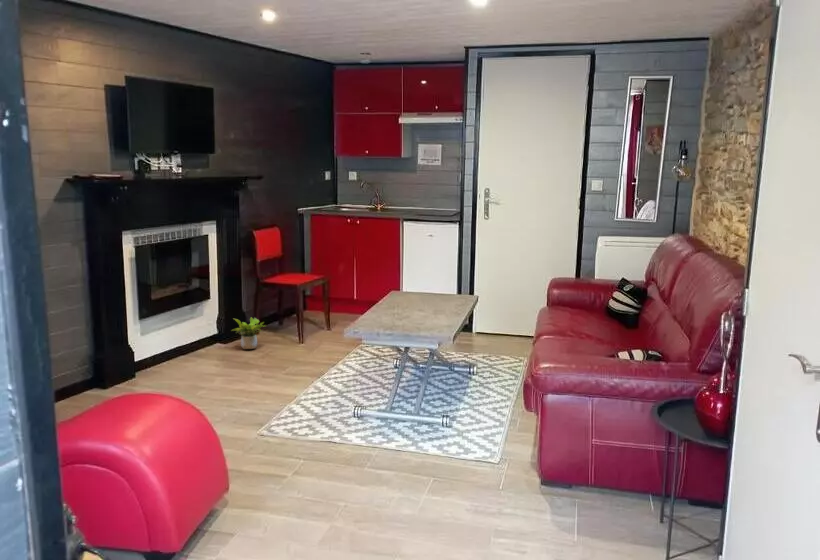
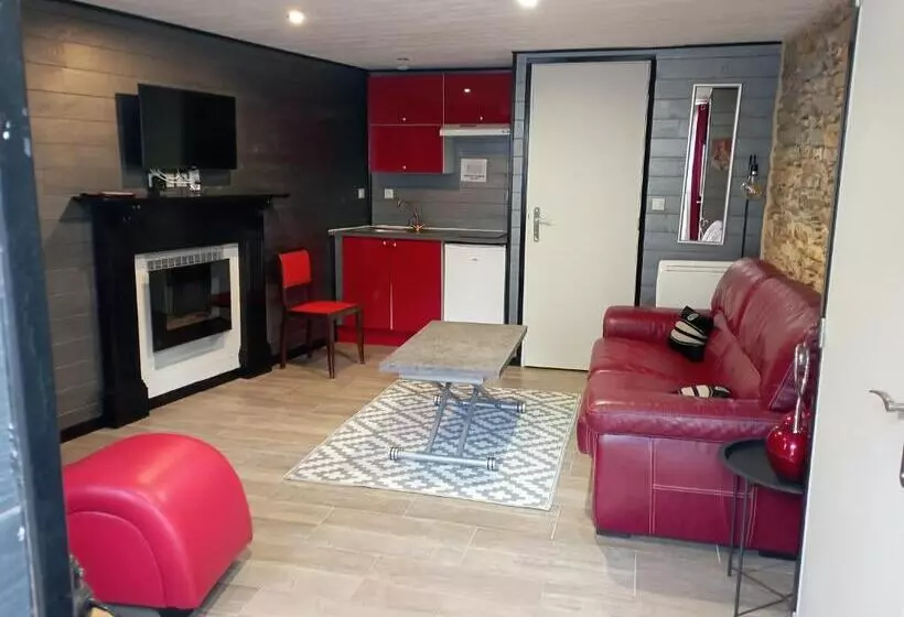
- potted plant (249, 332)
